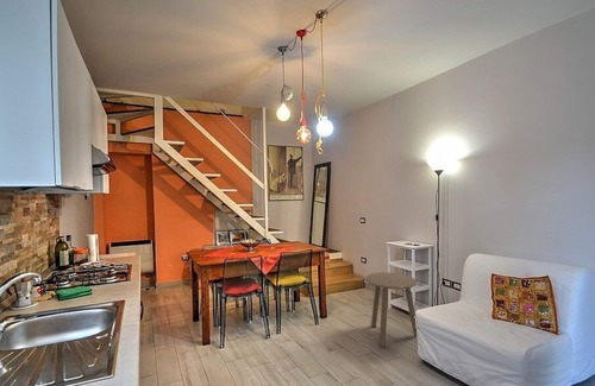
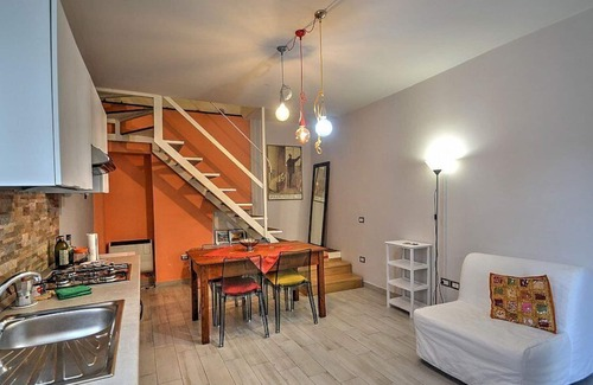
- side table (387, 308)
